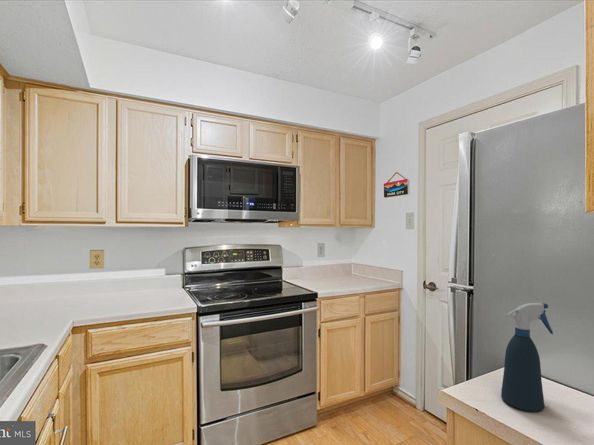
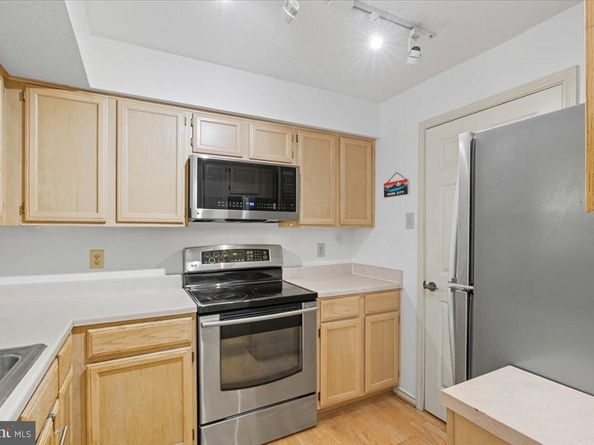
- spray bottle (523, 351)
